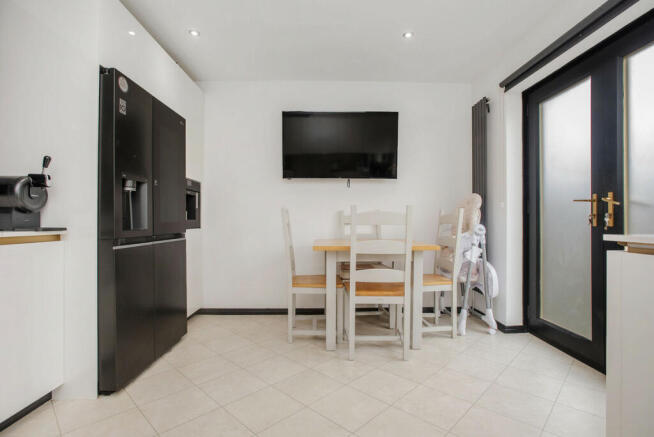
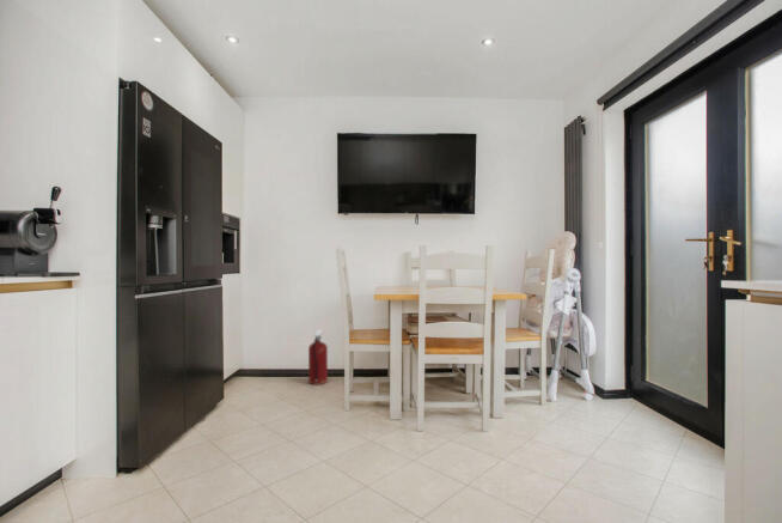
+ fire extinguisher (317, 357)
